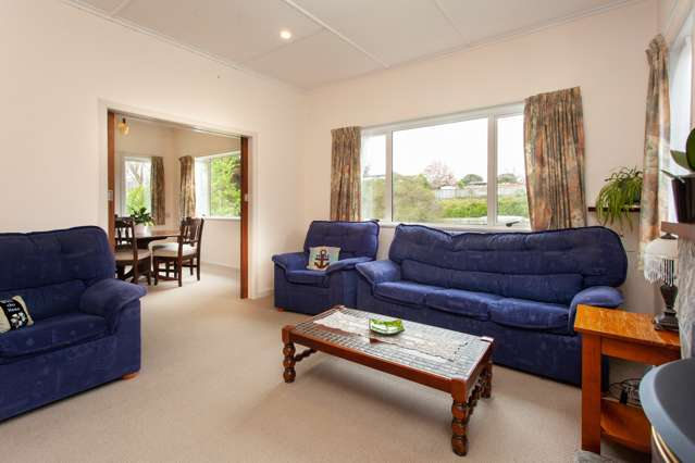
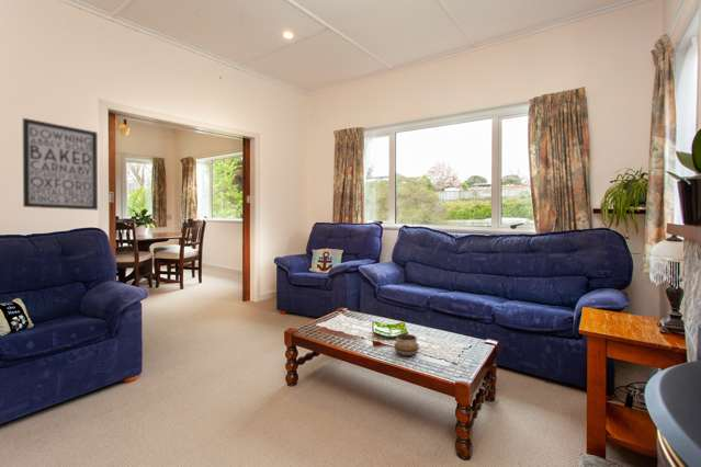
+ decorative bowl (406, 344)
+ wall art (63, 167)
